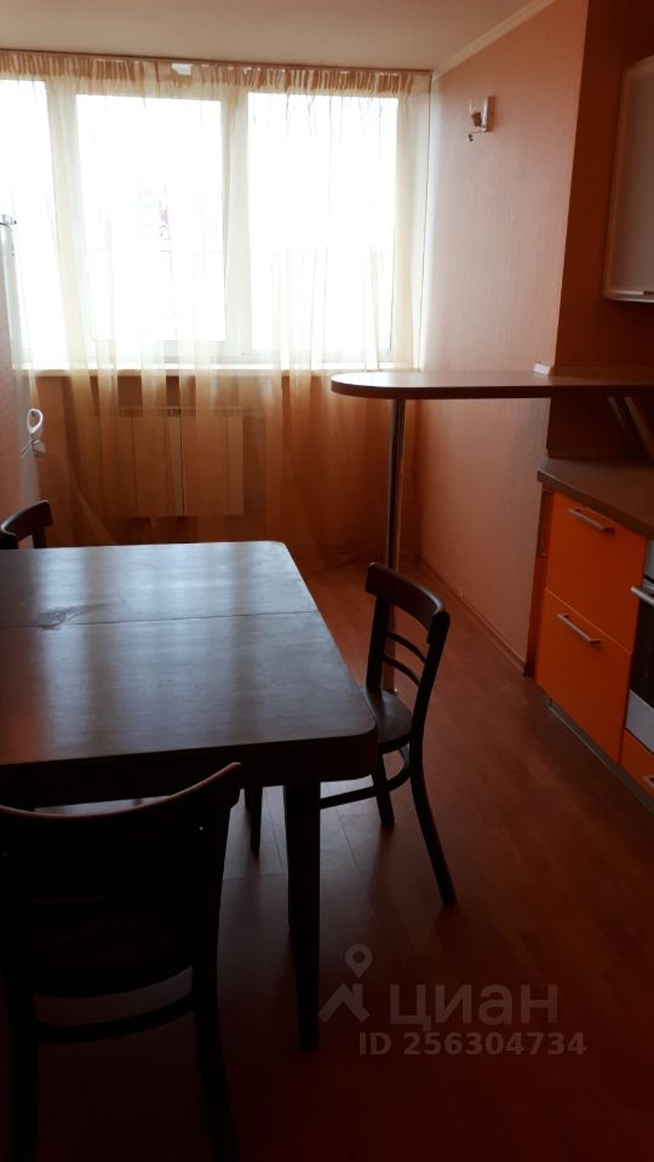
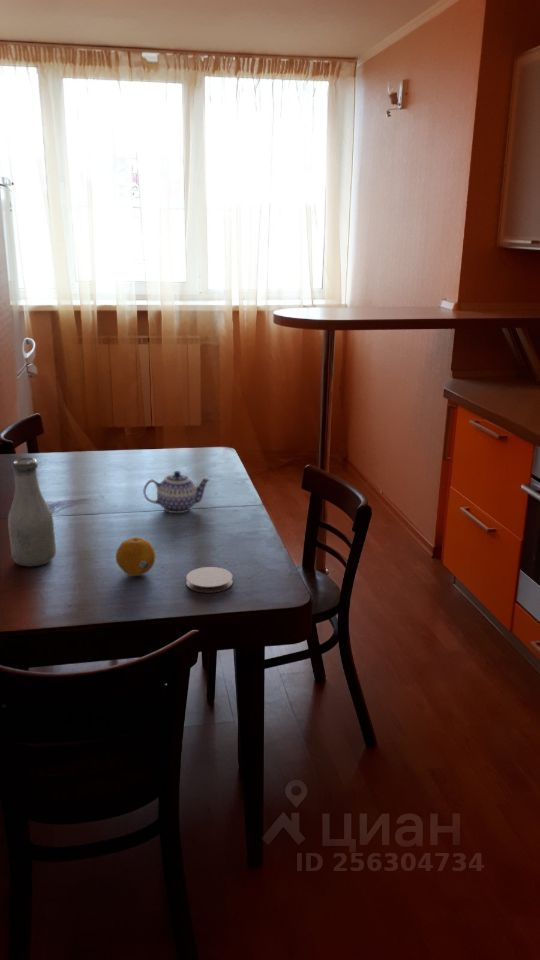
+ coaster (209, 579)
+ fruit (135, 556)
+ teapot (176, 490)
+ bottle (30, 511)
